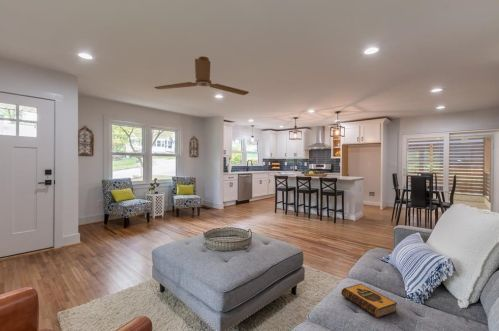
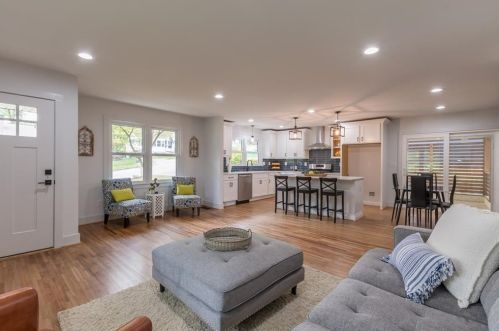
- hardback book (367, 299)
- ceiling fan (203, 67)
